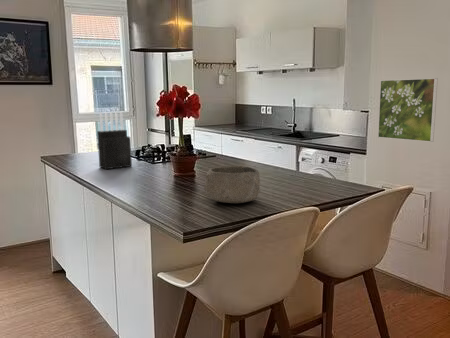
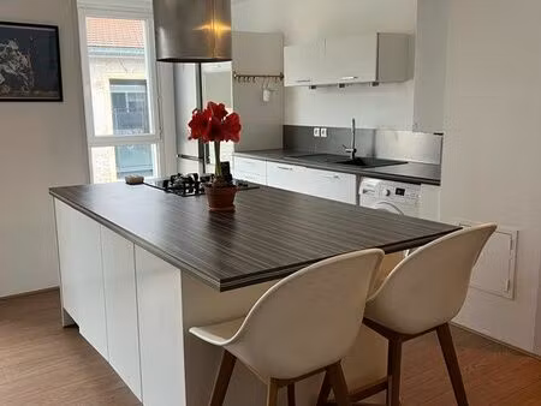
- knife block (114, 140)
- bowl (232, 184)
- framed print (405, 109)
